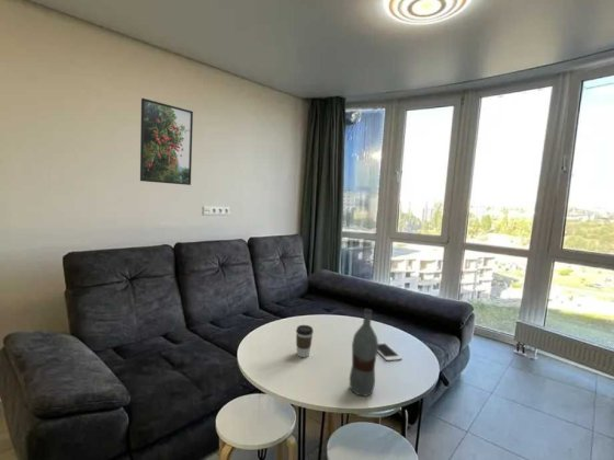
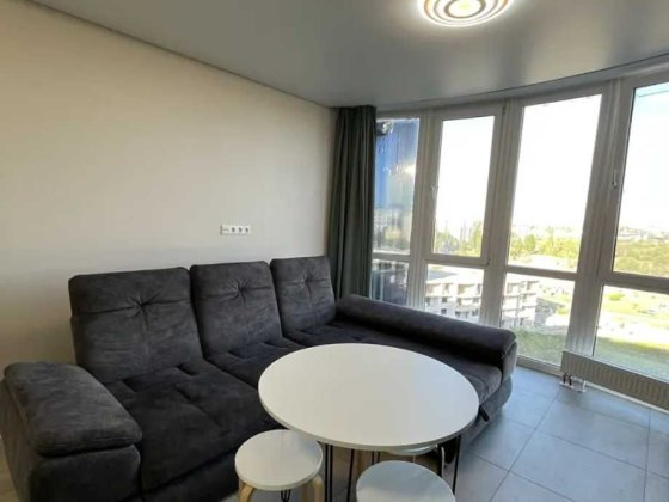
- cell phone (385, 350)
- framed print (167, 145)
- bottle (364, 349)
- coffee cup (304, 341)
